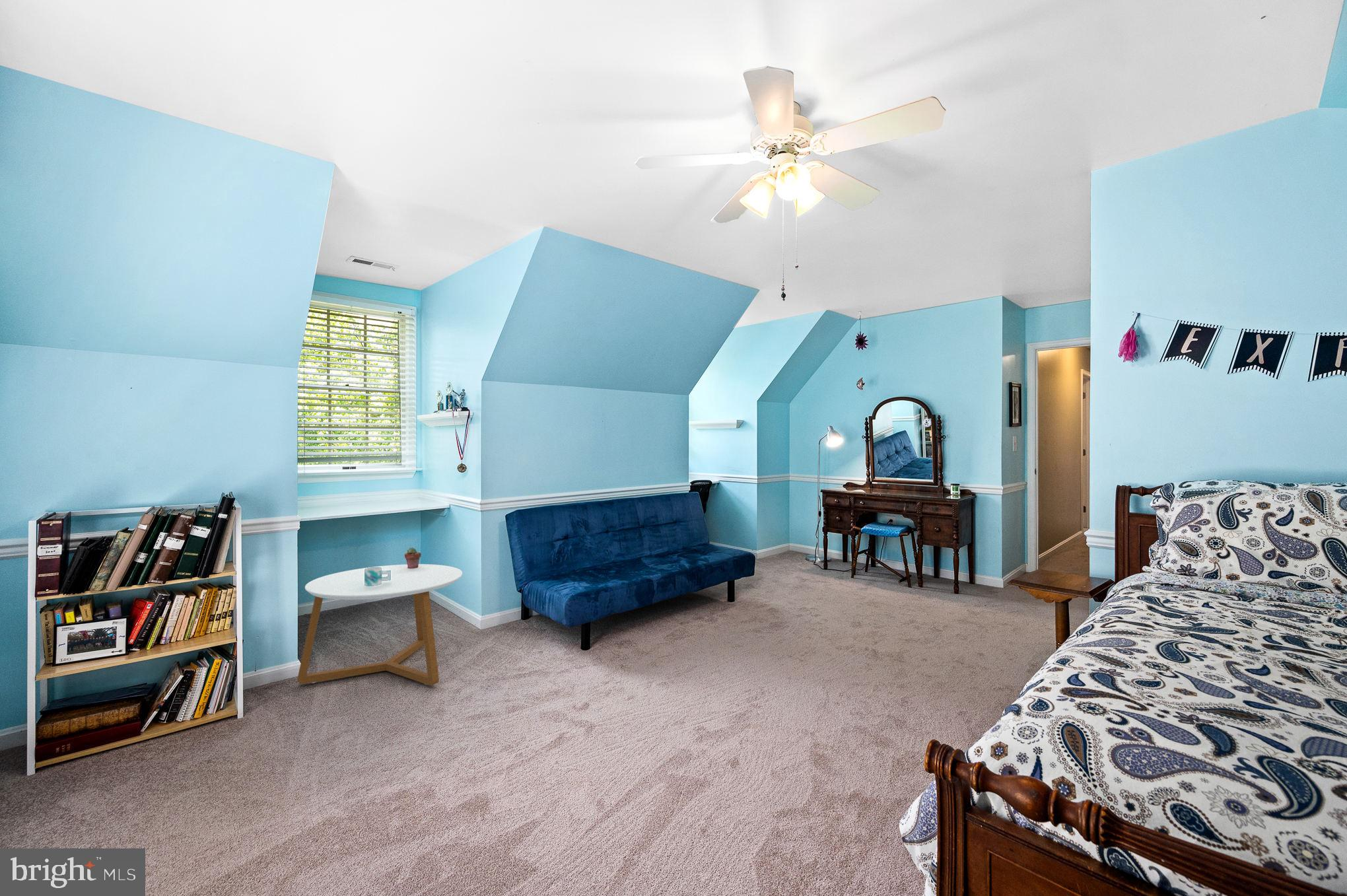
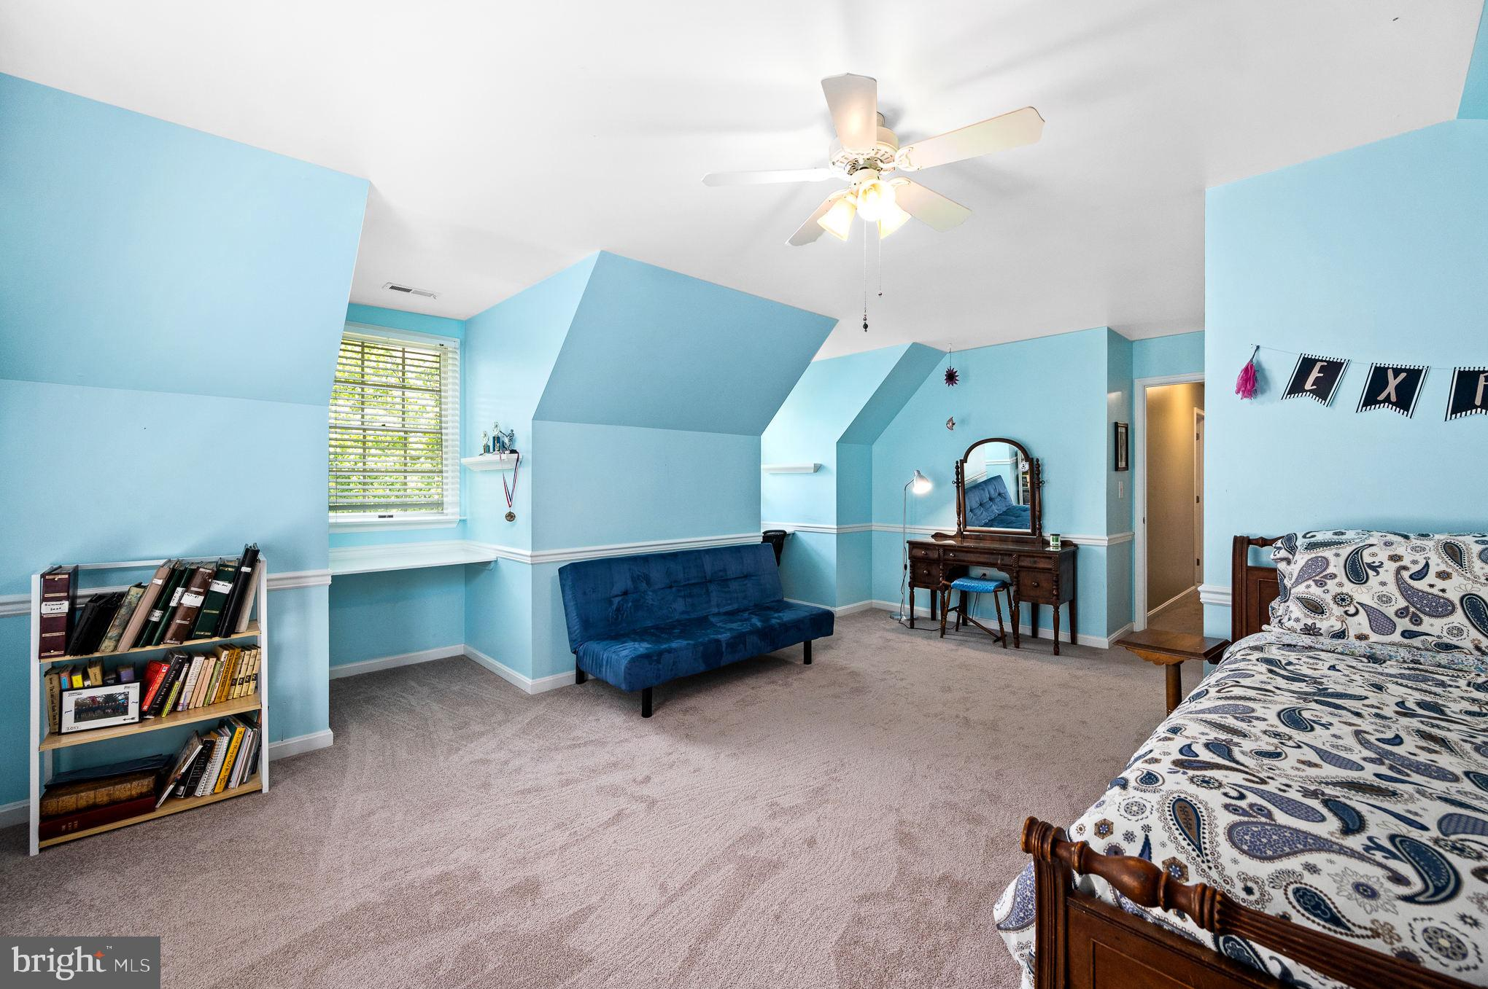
- potted succulent (413, 557)
- mug (378, 575)
- coffee table (384, 598)
